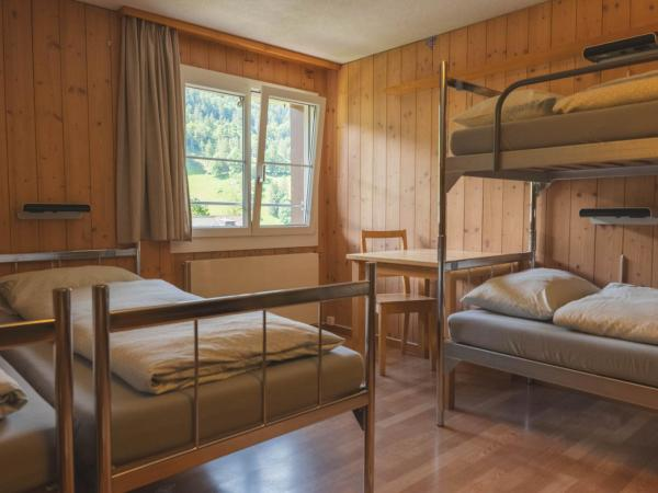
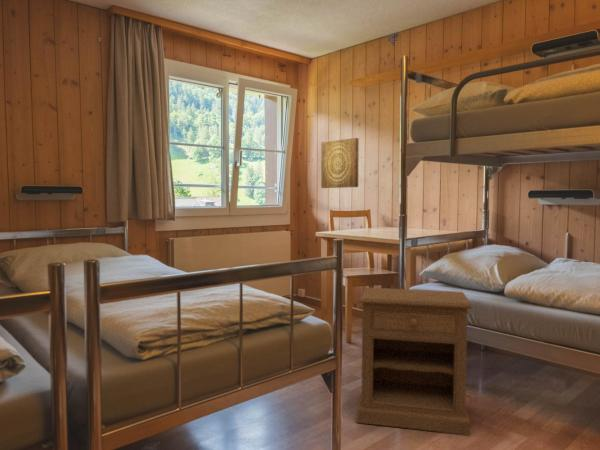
+ wall art (339, 164)
+ nightstand (412, 355)
